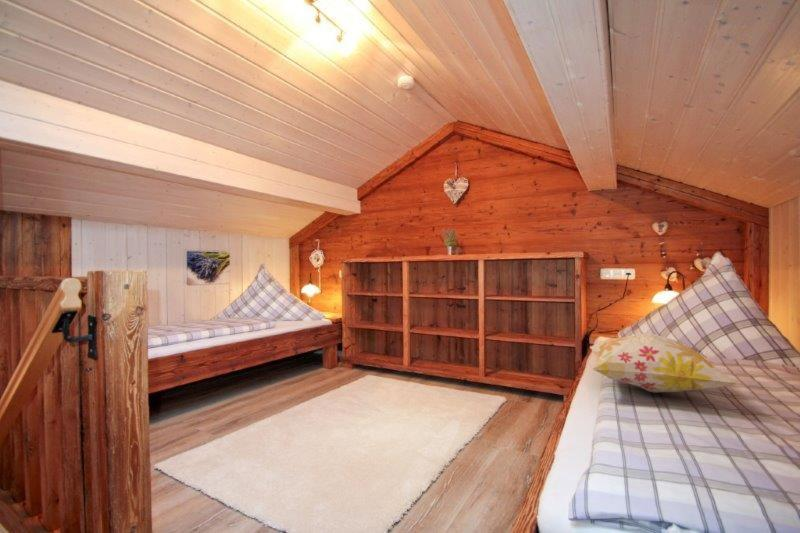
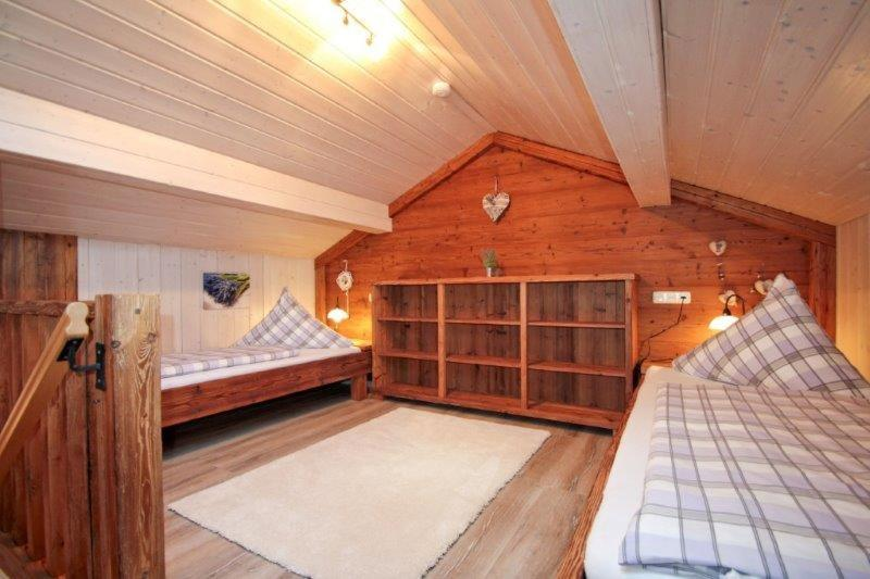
- decorative pillow (649, 361)
